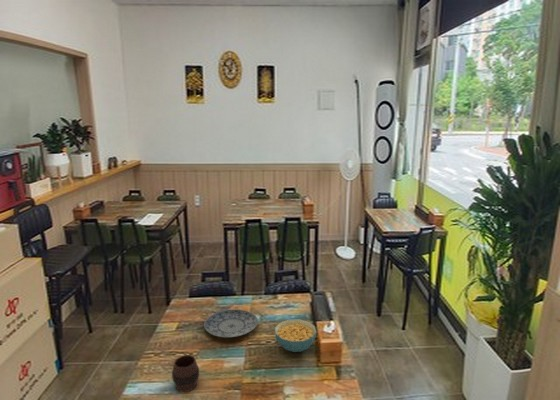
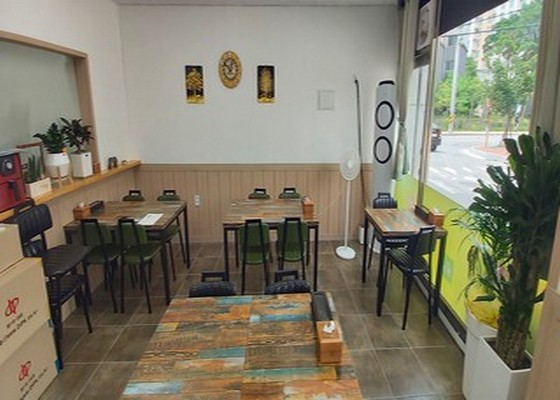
- cup (185, 373)
- plate (231, 324)
- cereal bowl (295, 339)
